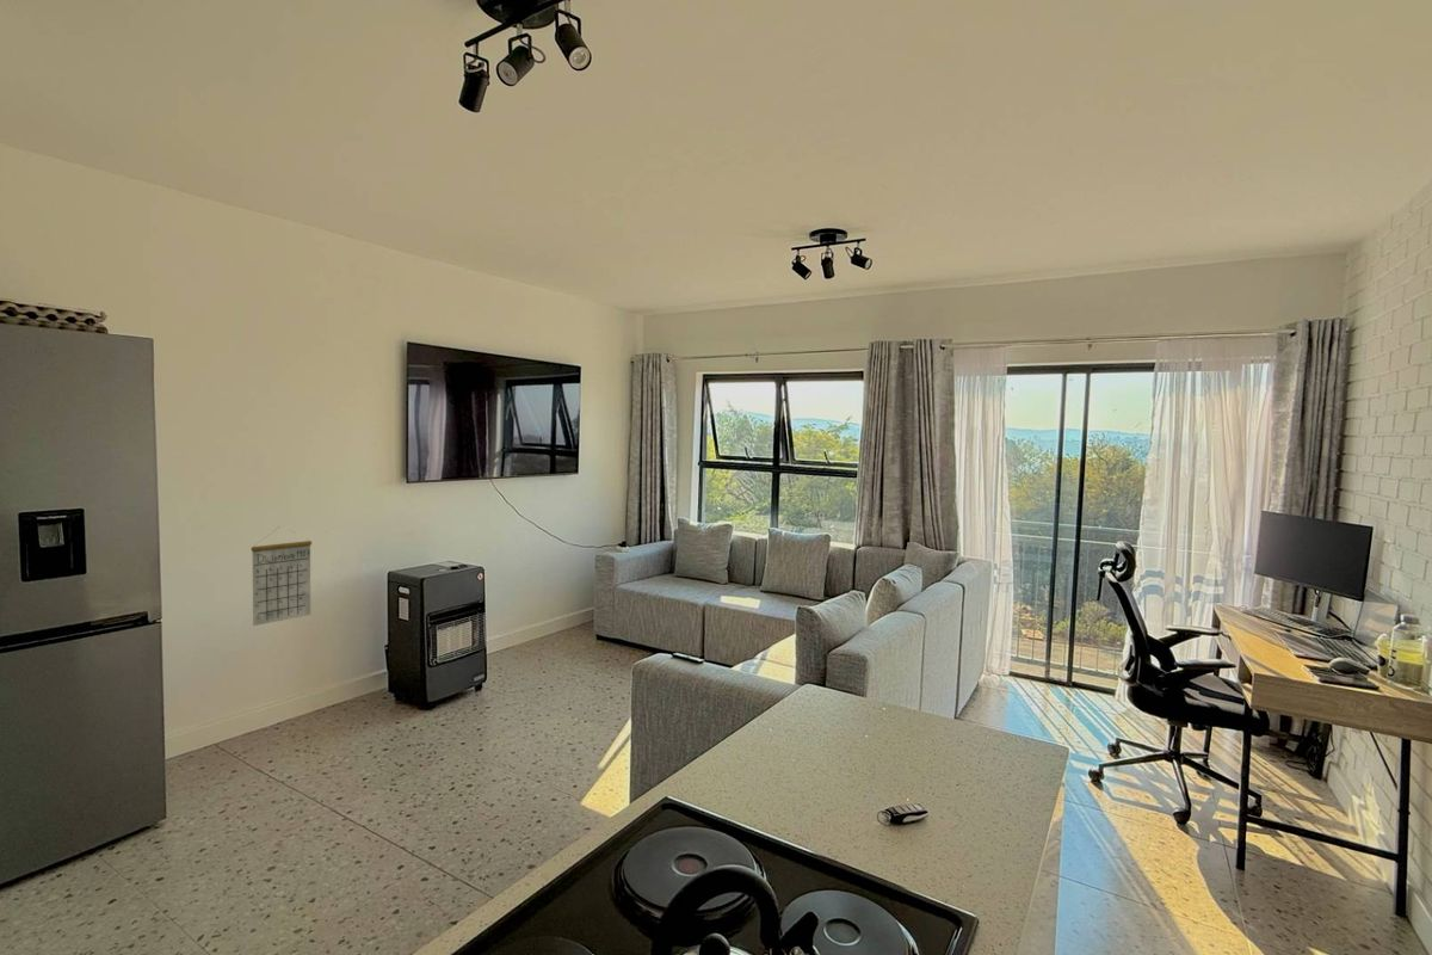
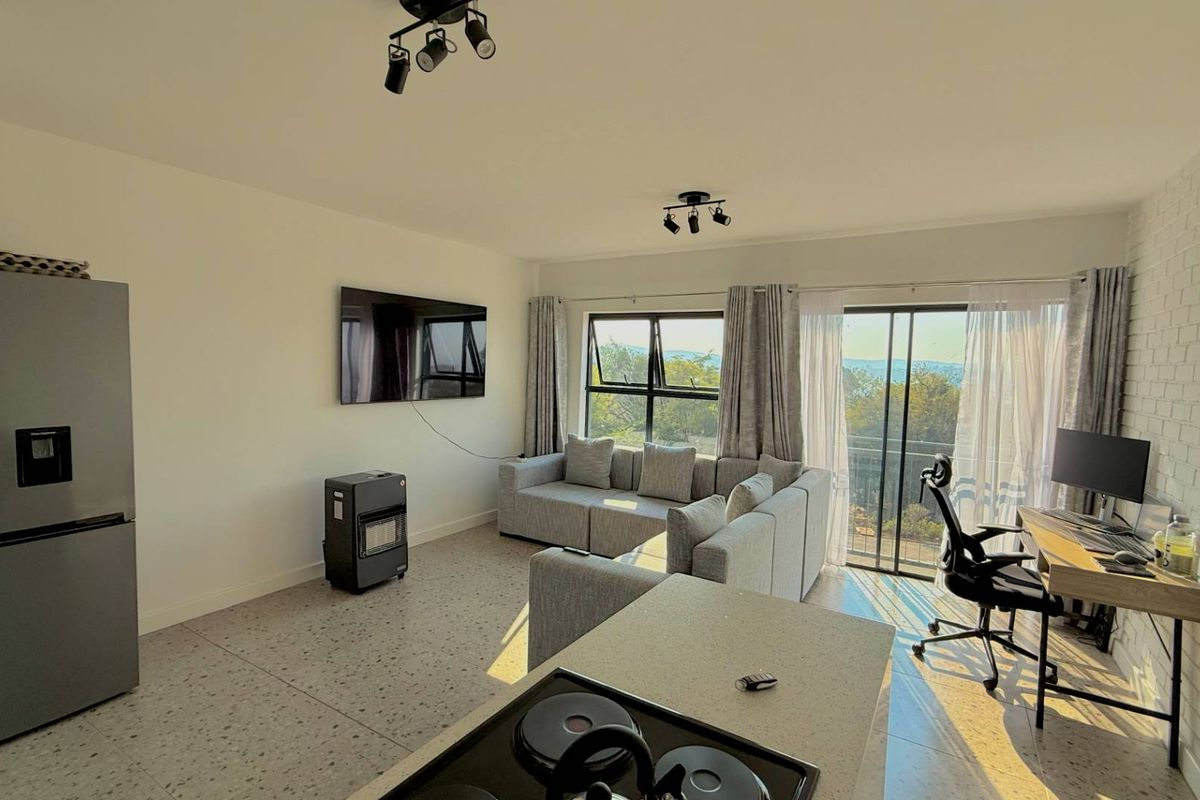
- calendar (282, 573)
